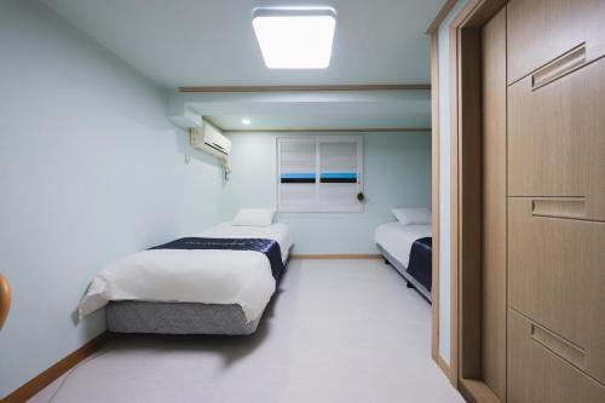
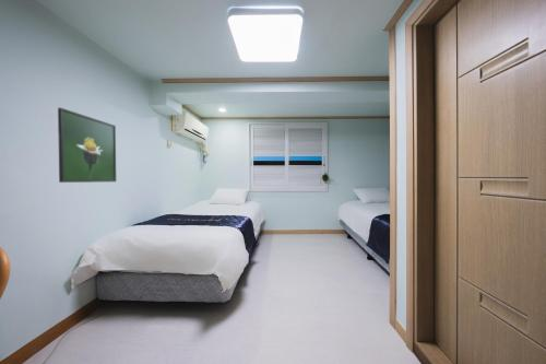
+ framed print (91, 150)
